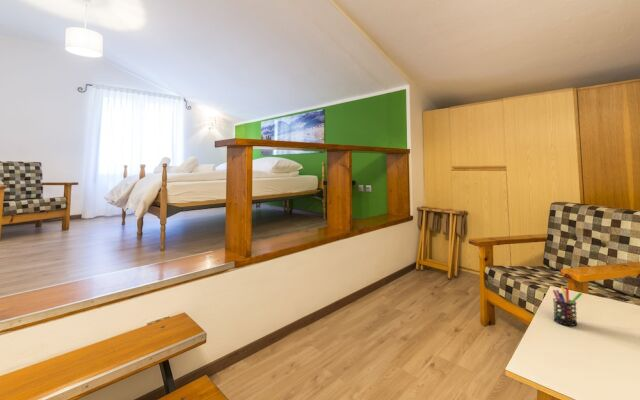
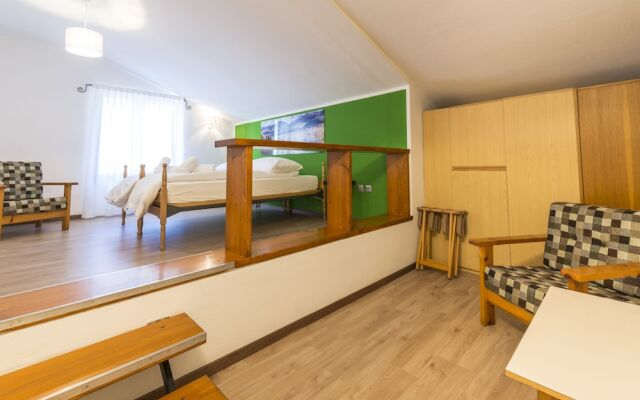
- pen holder (567, 304)
